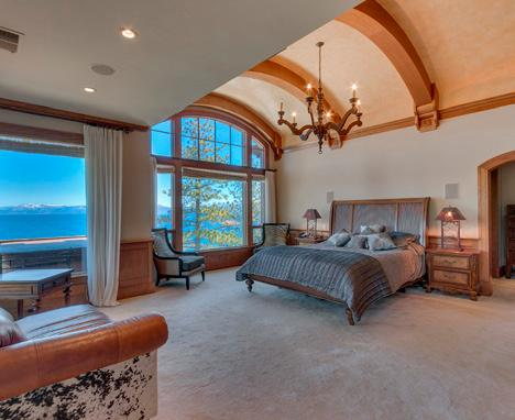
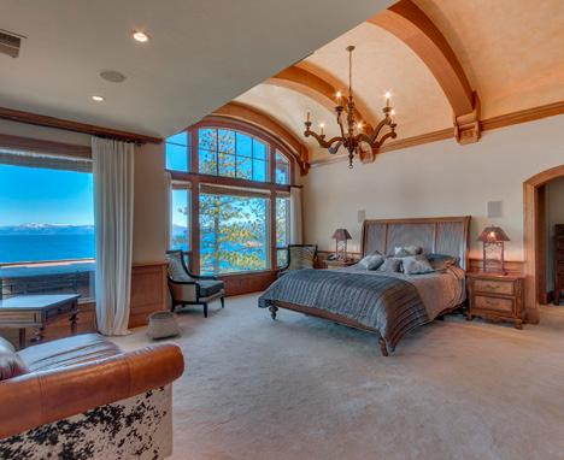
+ basket (161, 323)
